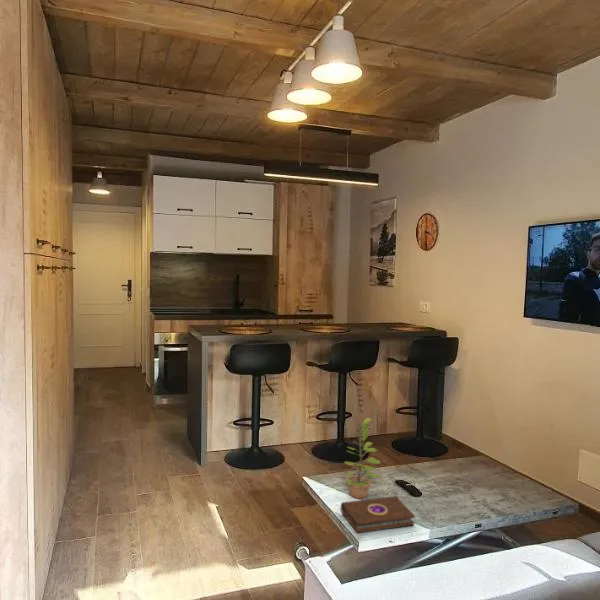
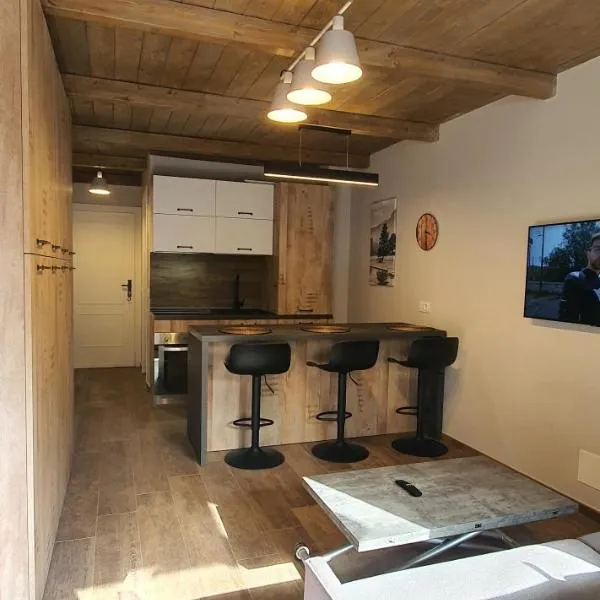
- plant (362, 456)
- book (376, 512)
